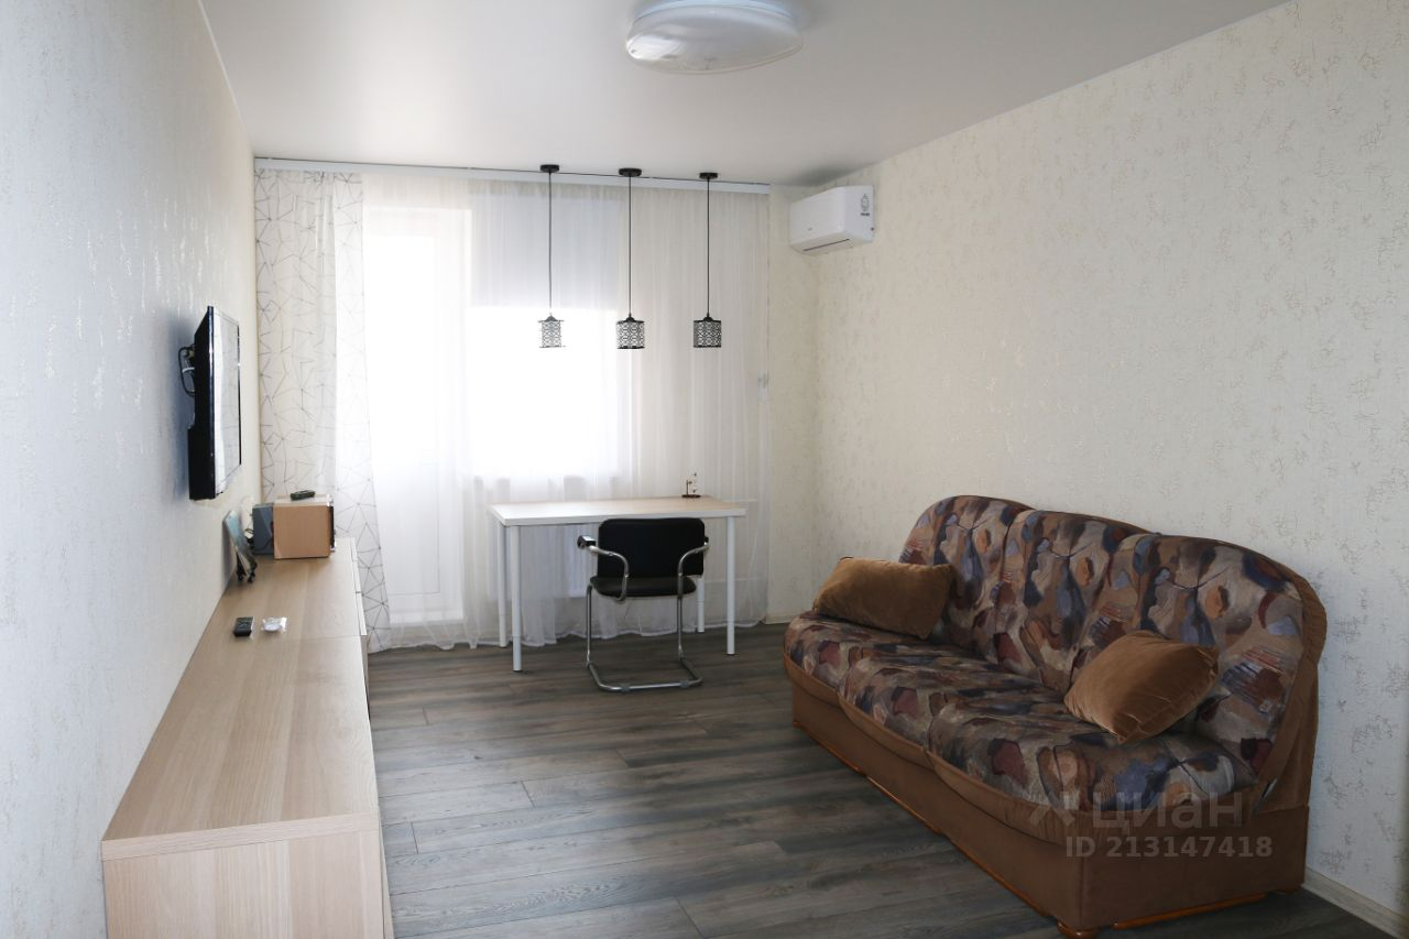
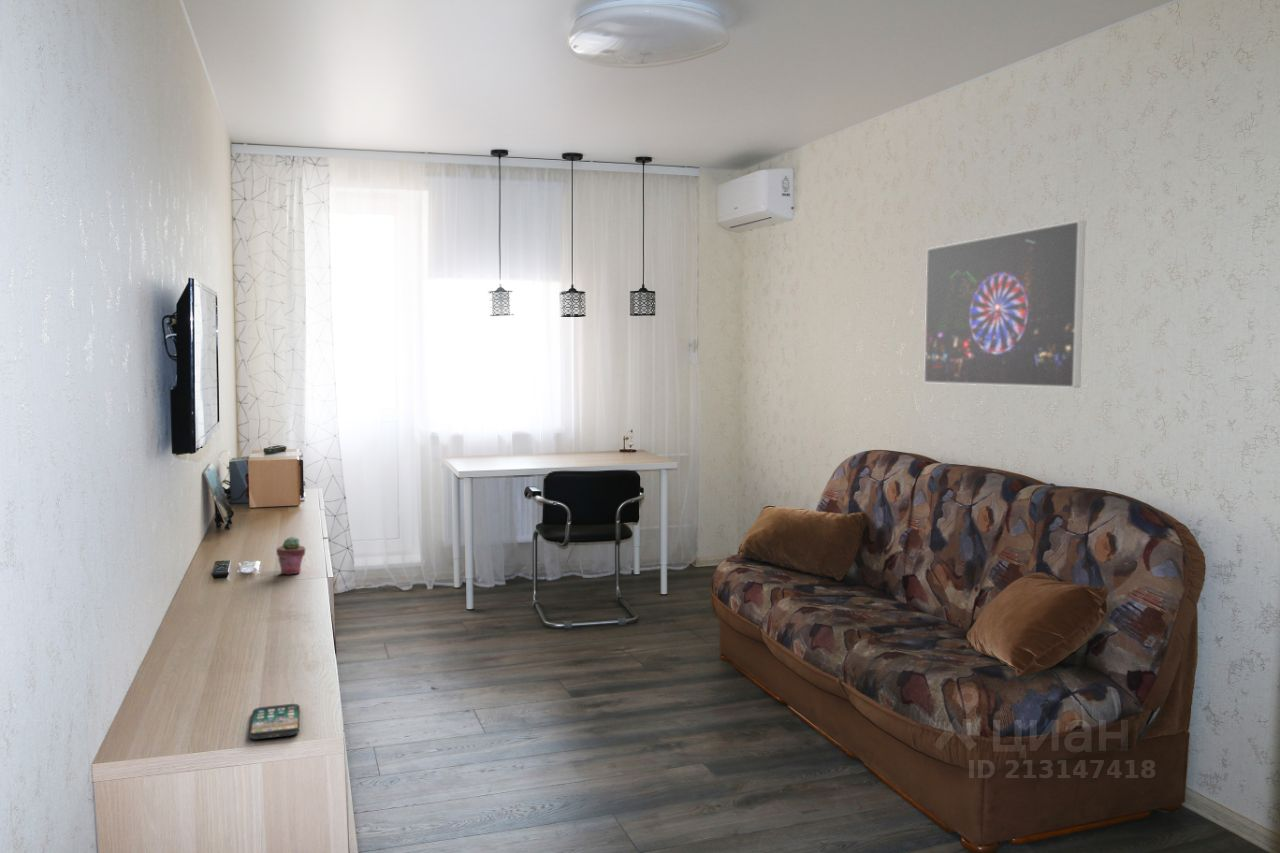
+ potted succulent (291, 554)
+ smartphone (275, 720)
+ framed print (995, 311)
